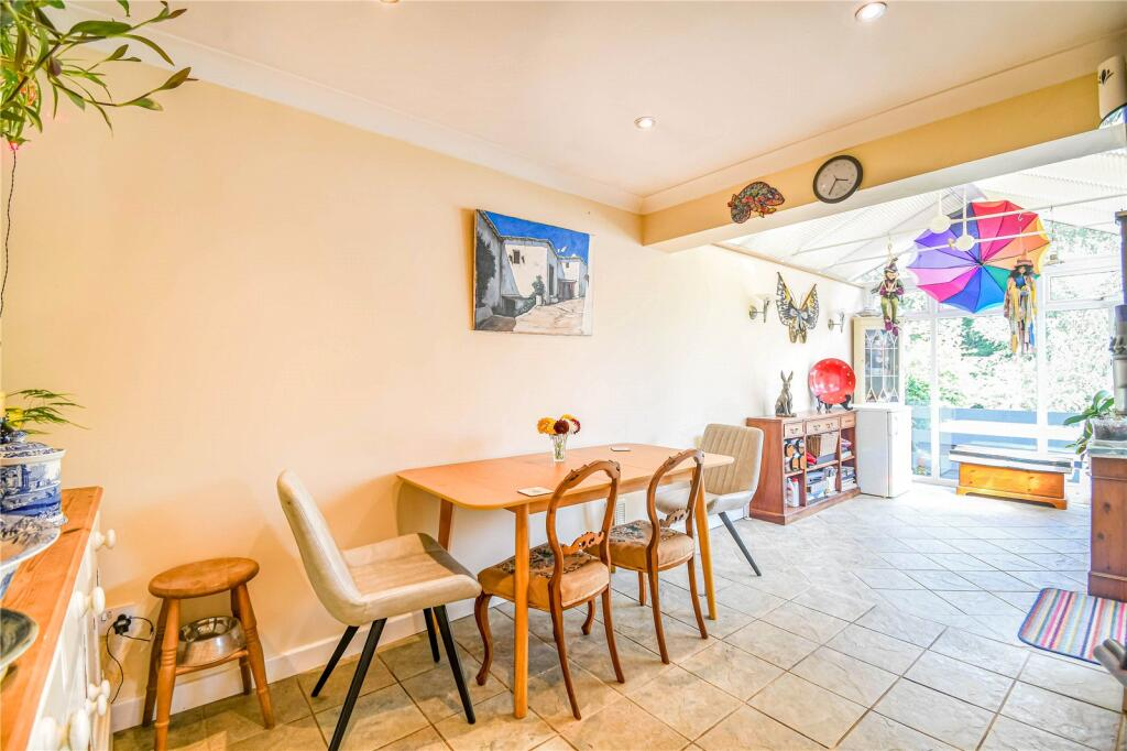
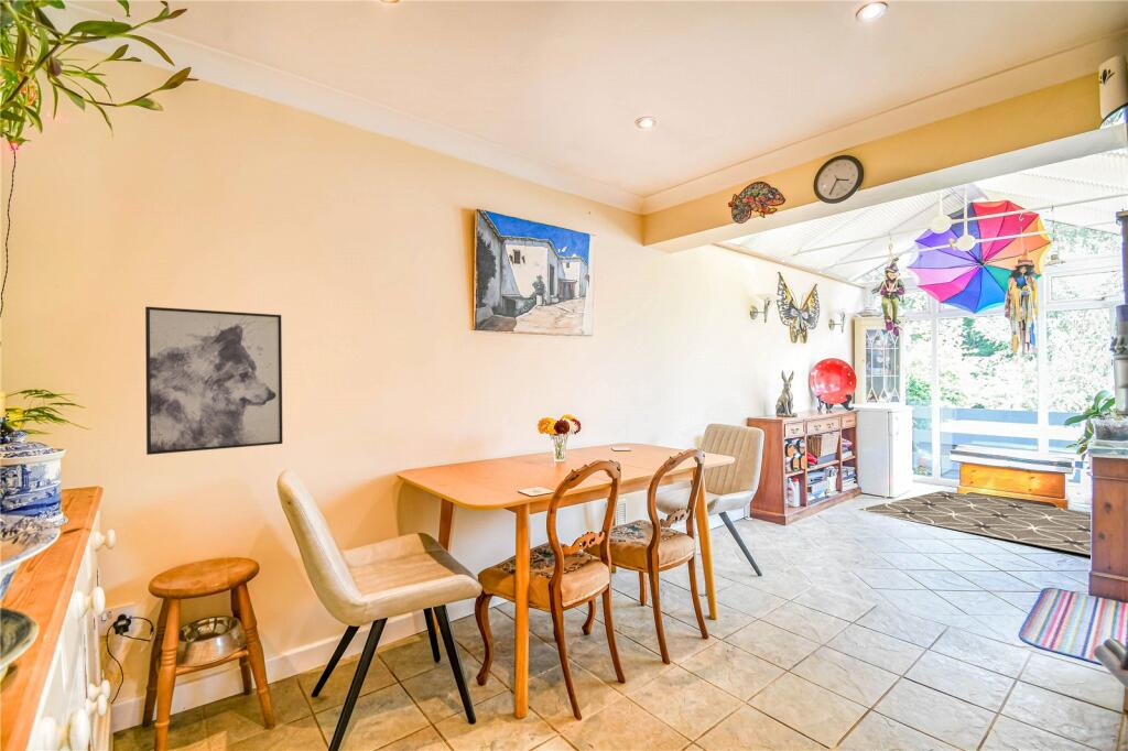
+ wall art (218, 380)
+ rug (963, 510)
